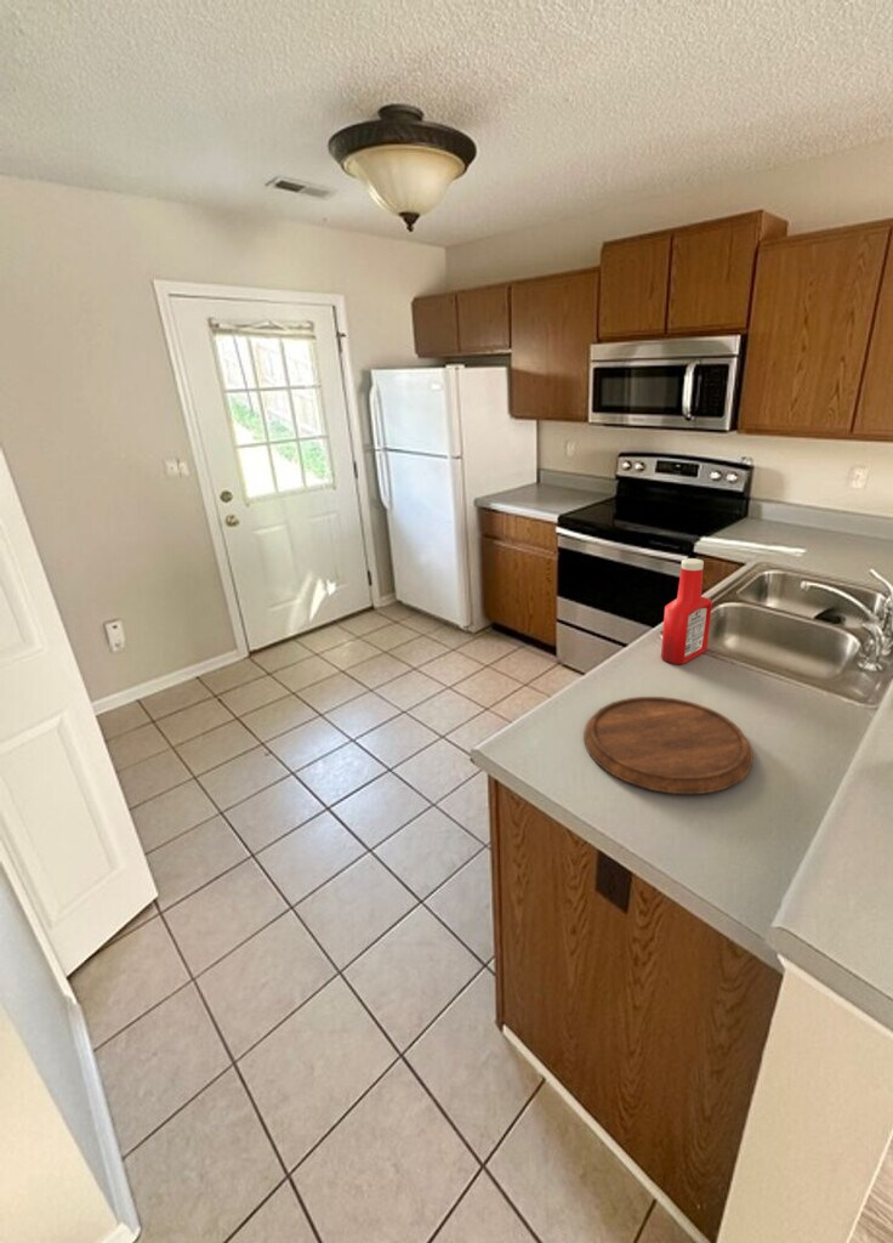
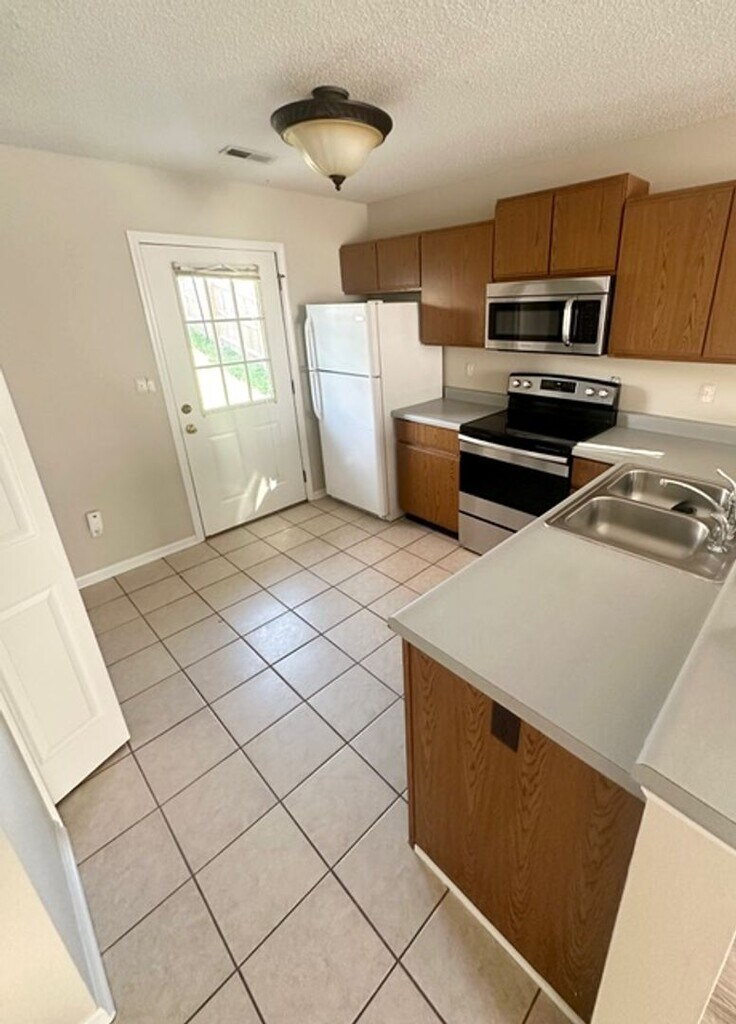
- cutting board (664, 737)
- soap bottle (688, 608)
